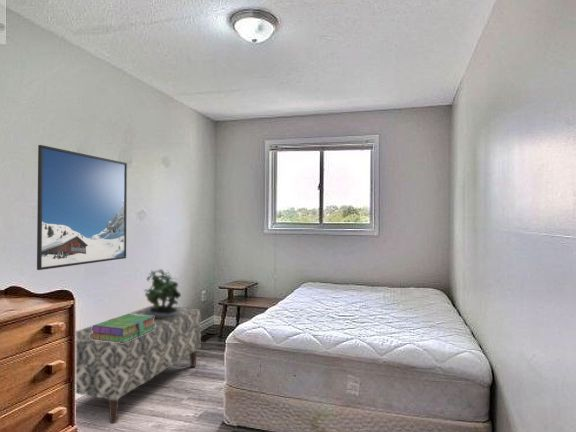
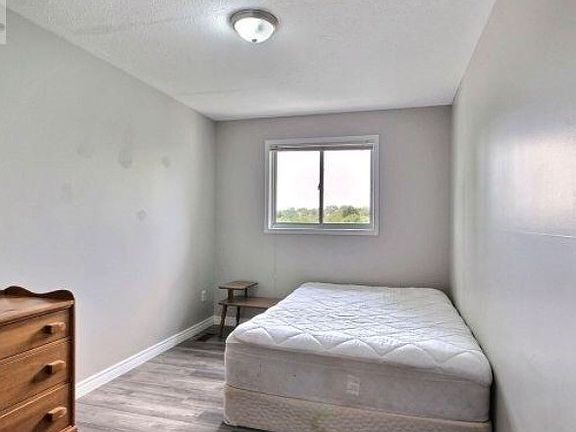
- bench (138, 353)
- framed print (88, 209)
- potted plant (160, 293)
- stack of books (124, 326)
